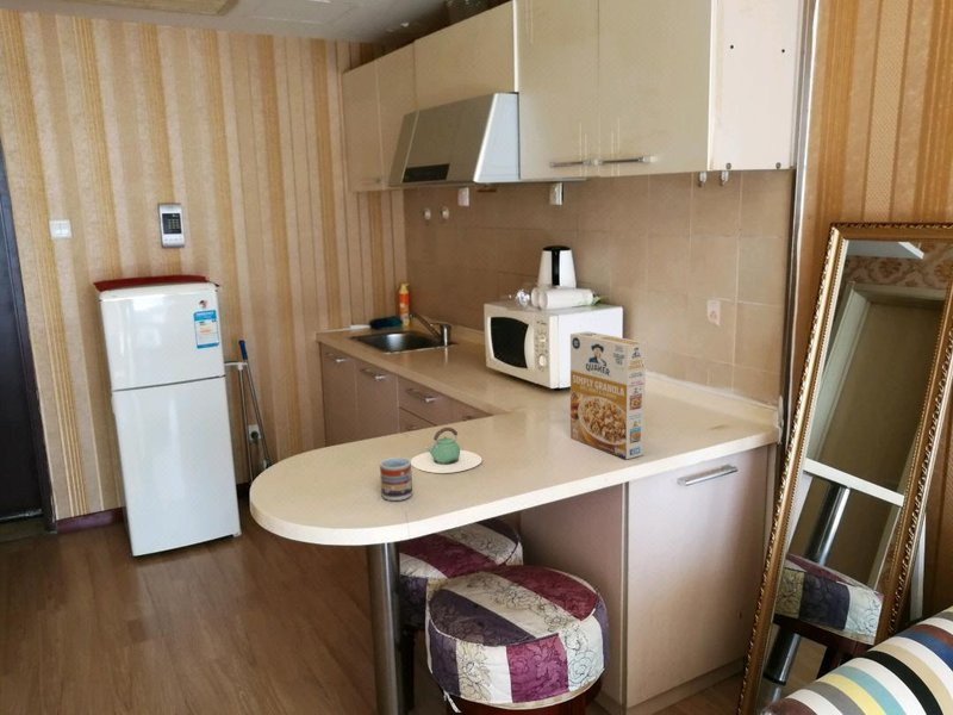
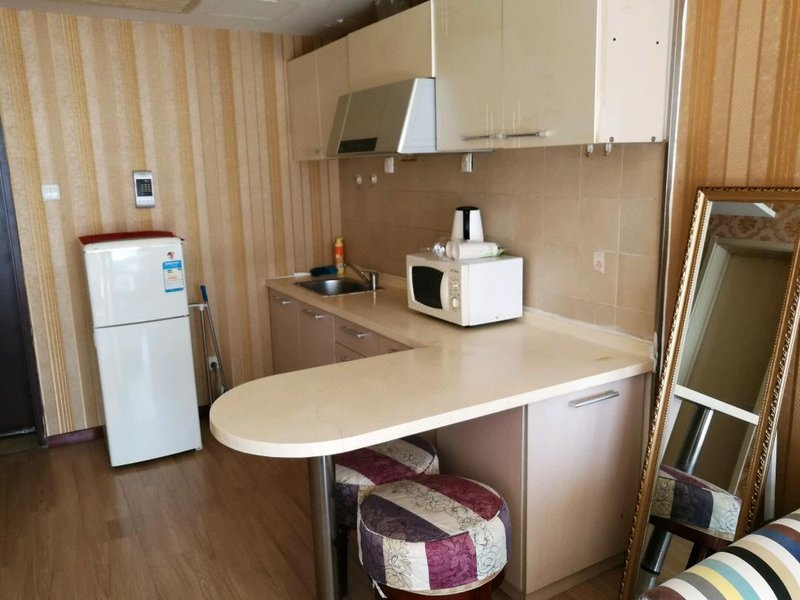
- teapot (446, 443)
- cup (397, 475)
- cereal box (605, 392)
